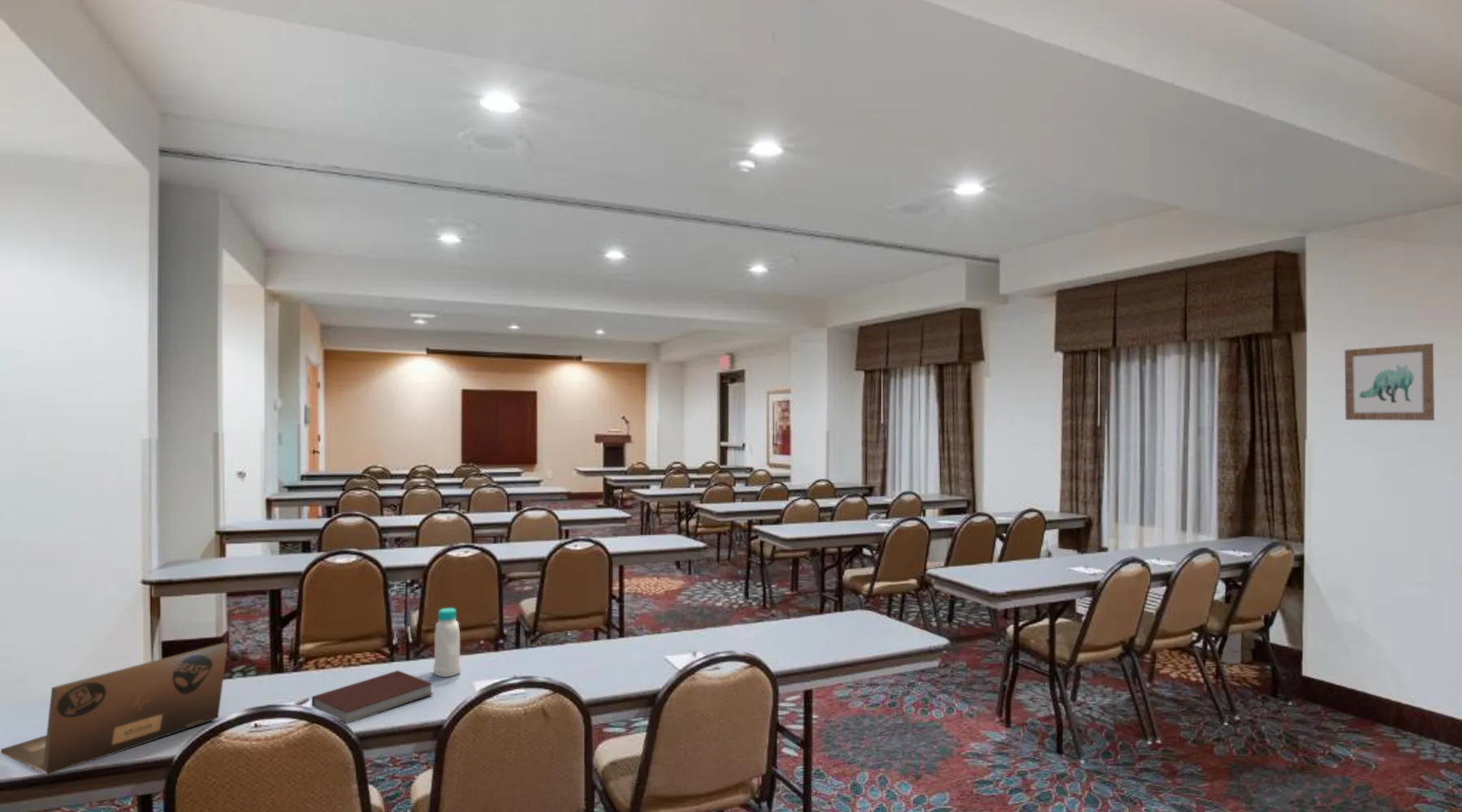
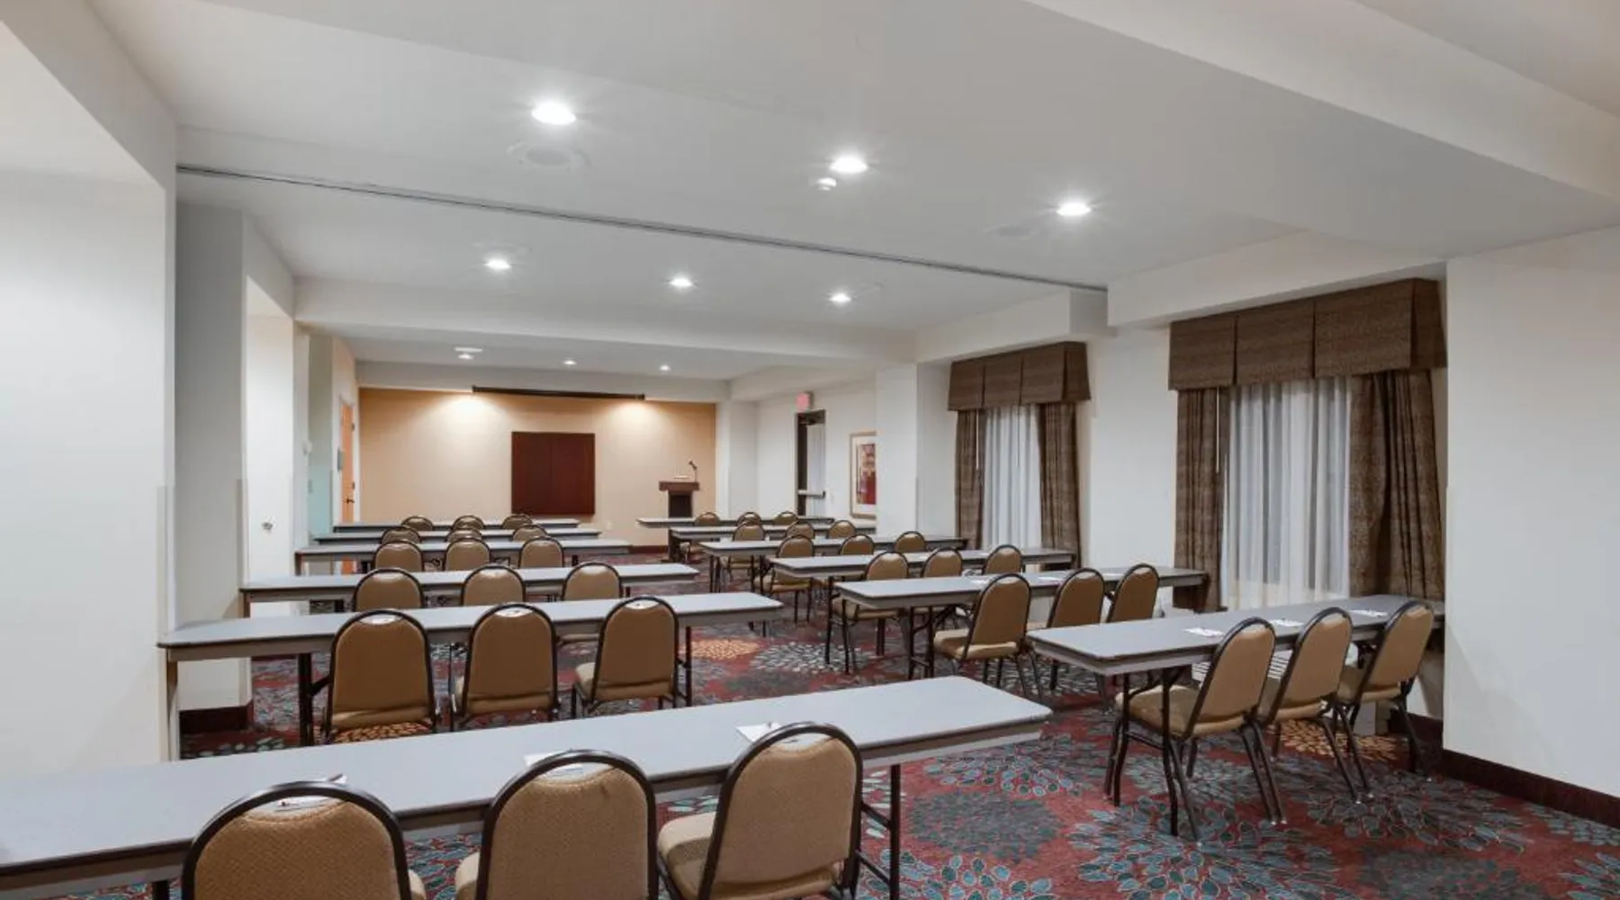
- bottle (447, 641)
- laptop (119, 696)
- wall art (1387, 383)
- notebook (374, 695)
